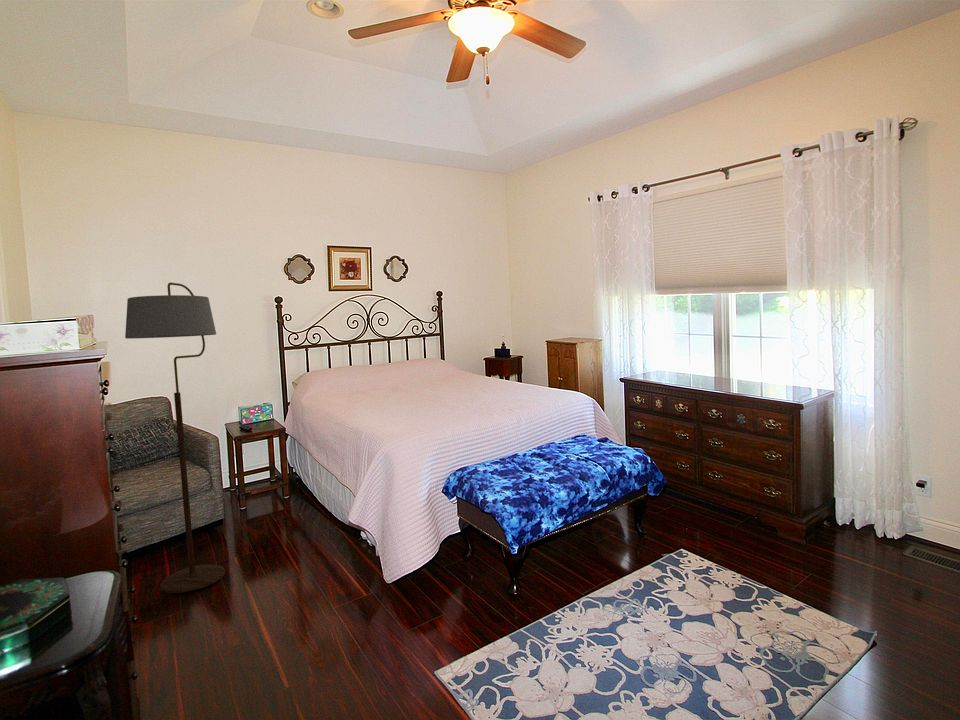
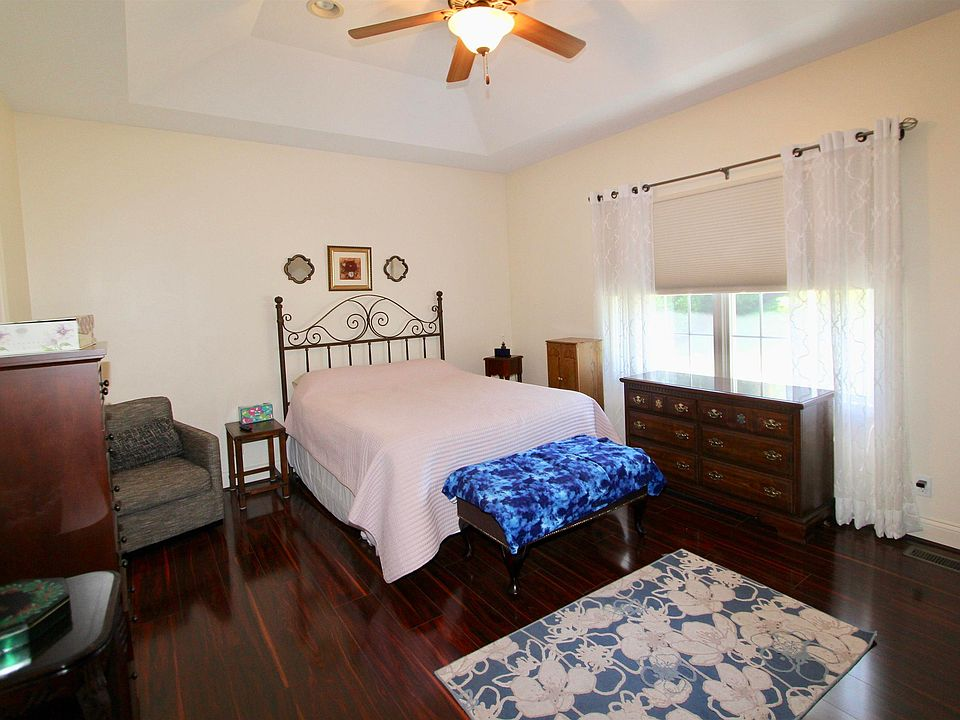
- floor lamp (183, 431)
